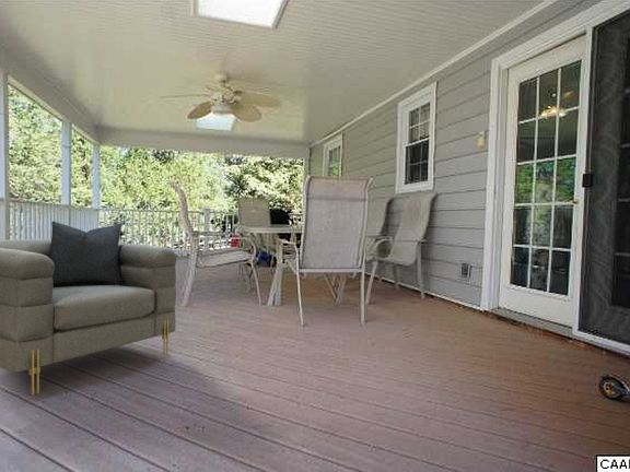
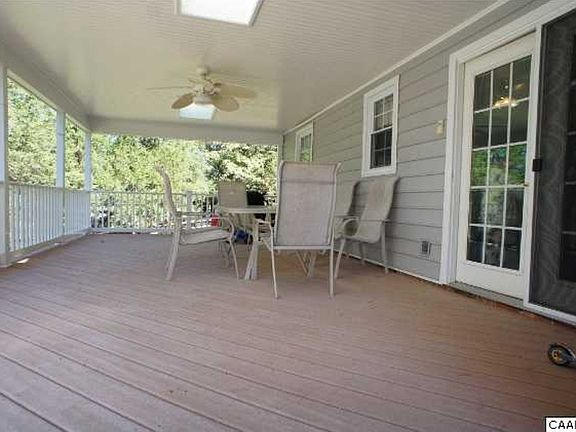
- armchair (72, 291)
